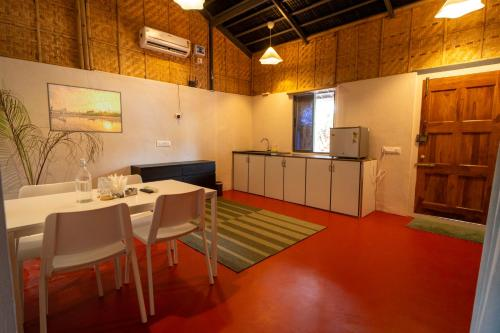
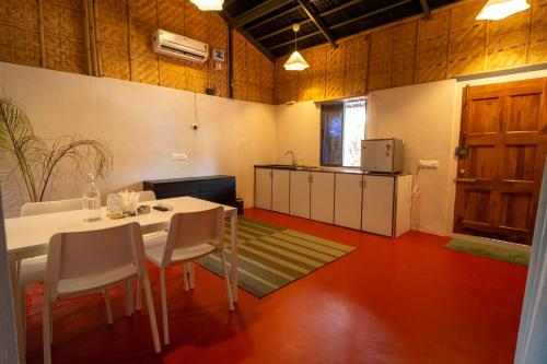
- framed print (88, 110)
